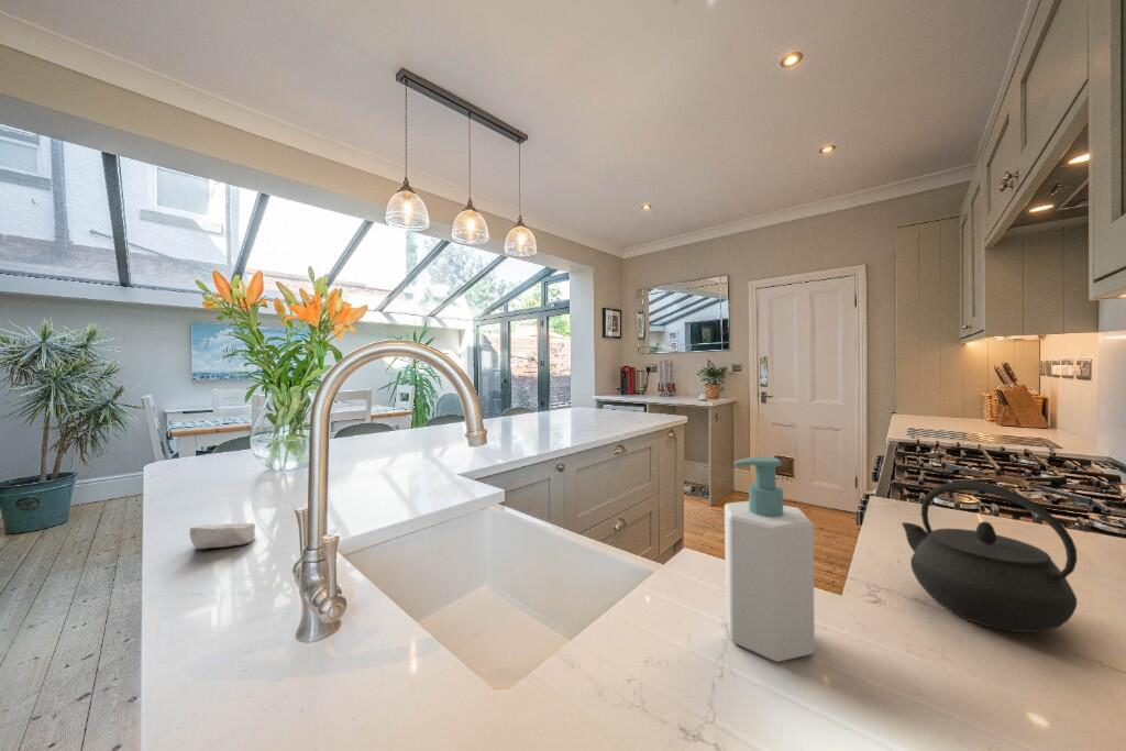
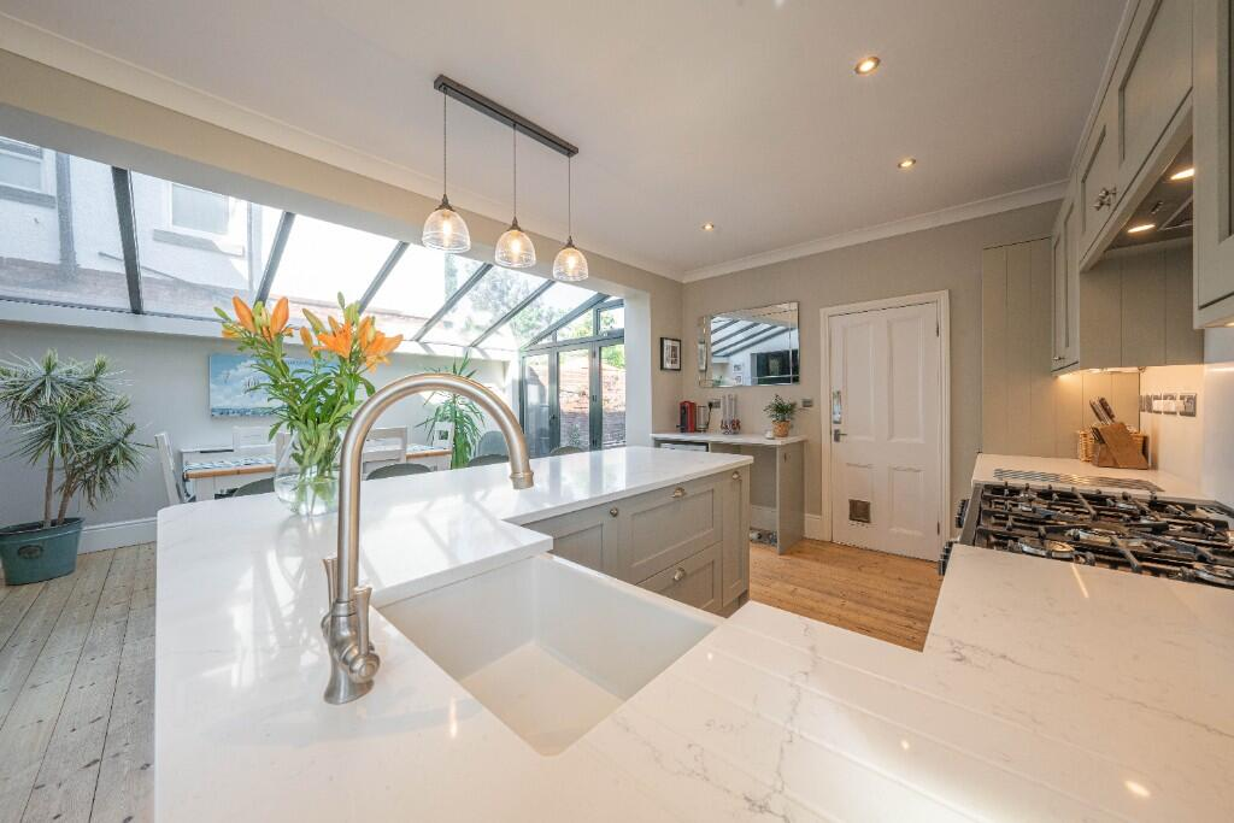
- kettle (974, 543)
- soap bottle (765, 546)
- soap bar (223, 532)
